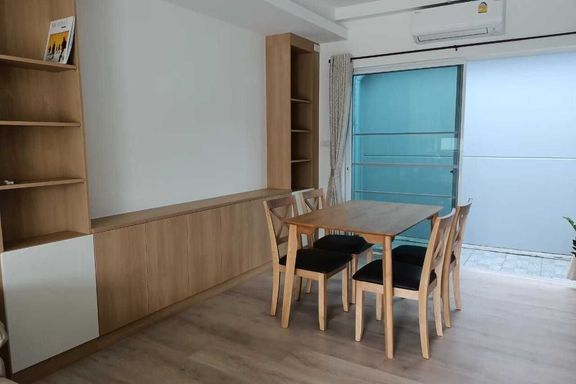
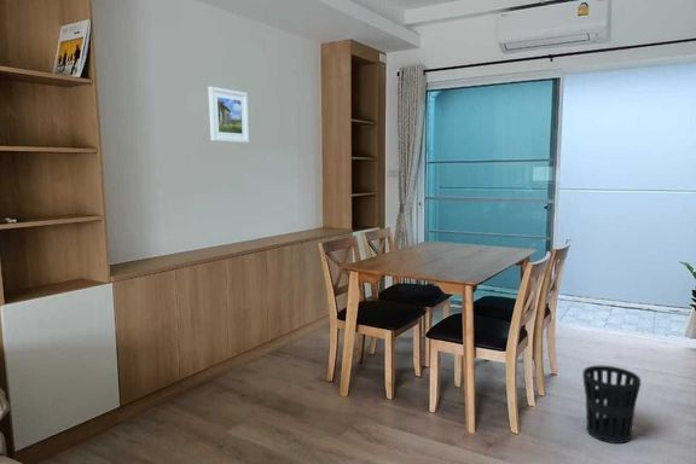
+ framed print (230, 116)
+ wastebasket (609, 404)
